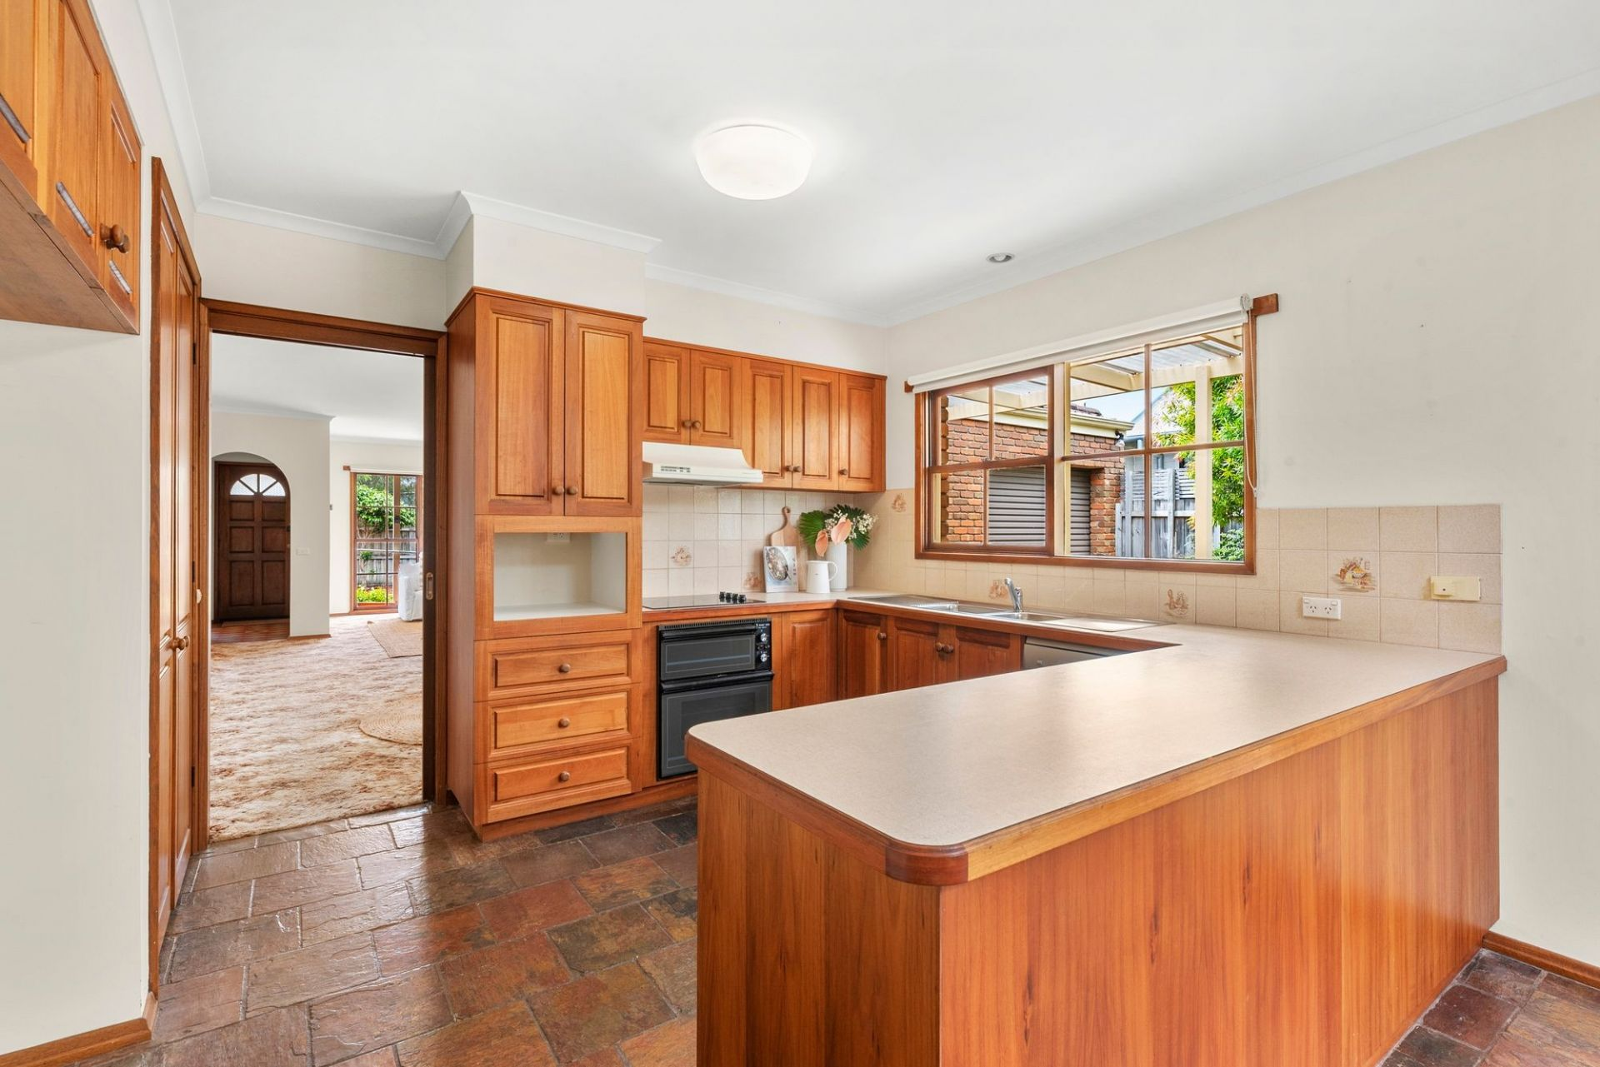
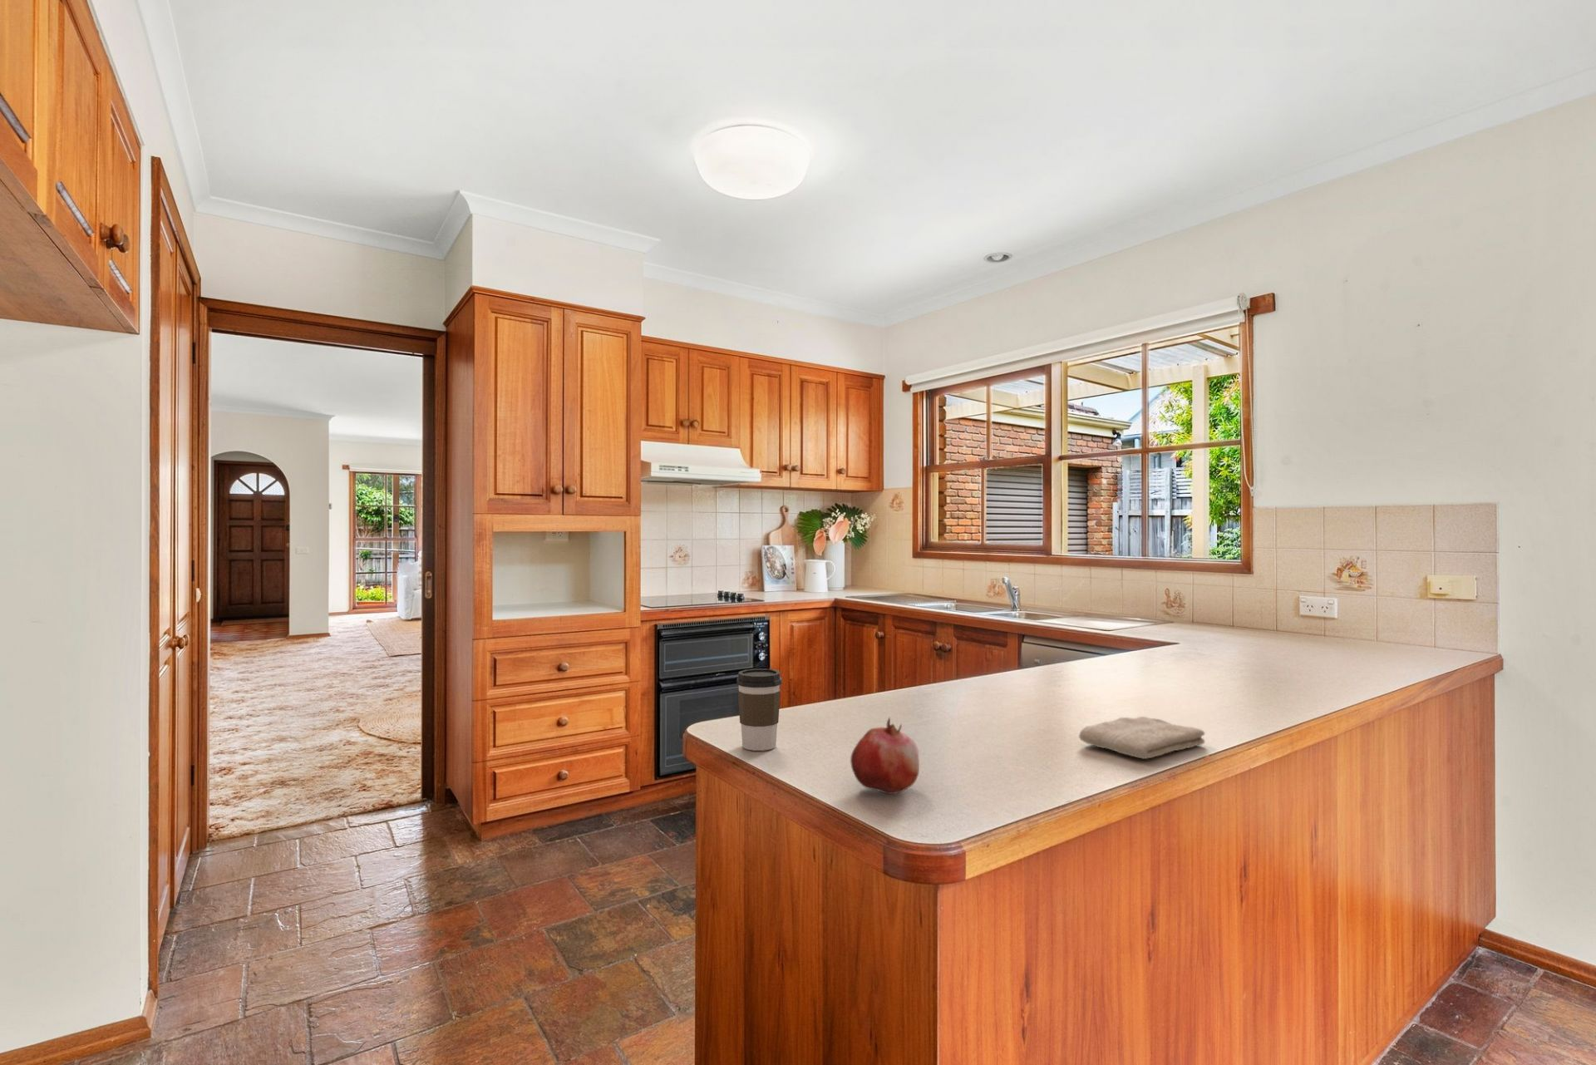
+ coffee cup (759, 710)
+ washcloth (1143, 735)
+ fruit (885, 752)
